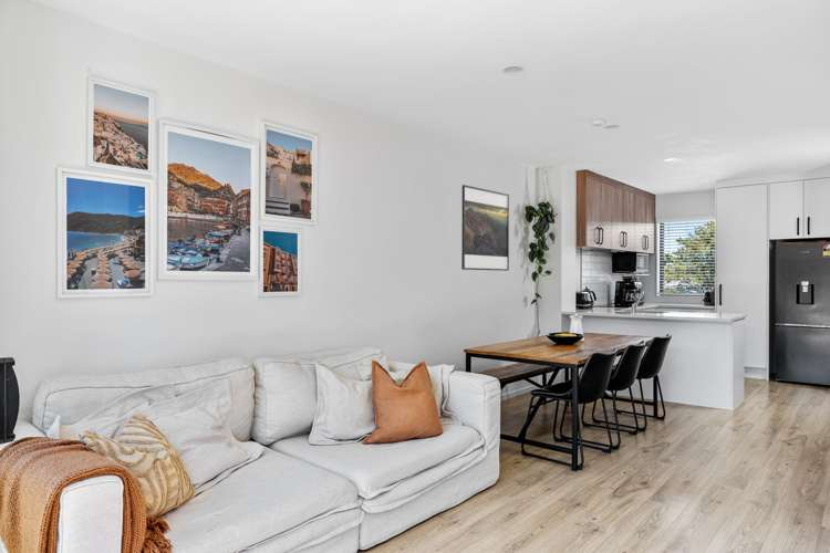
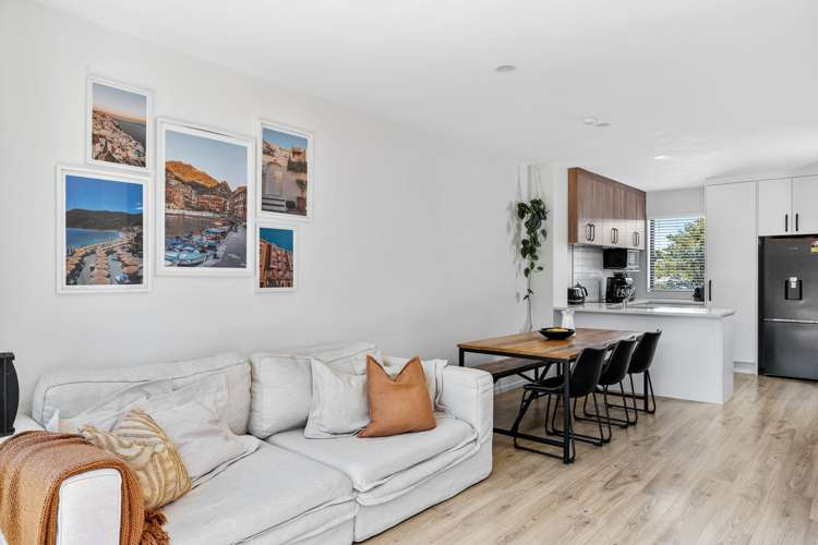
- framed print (486, 230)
